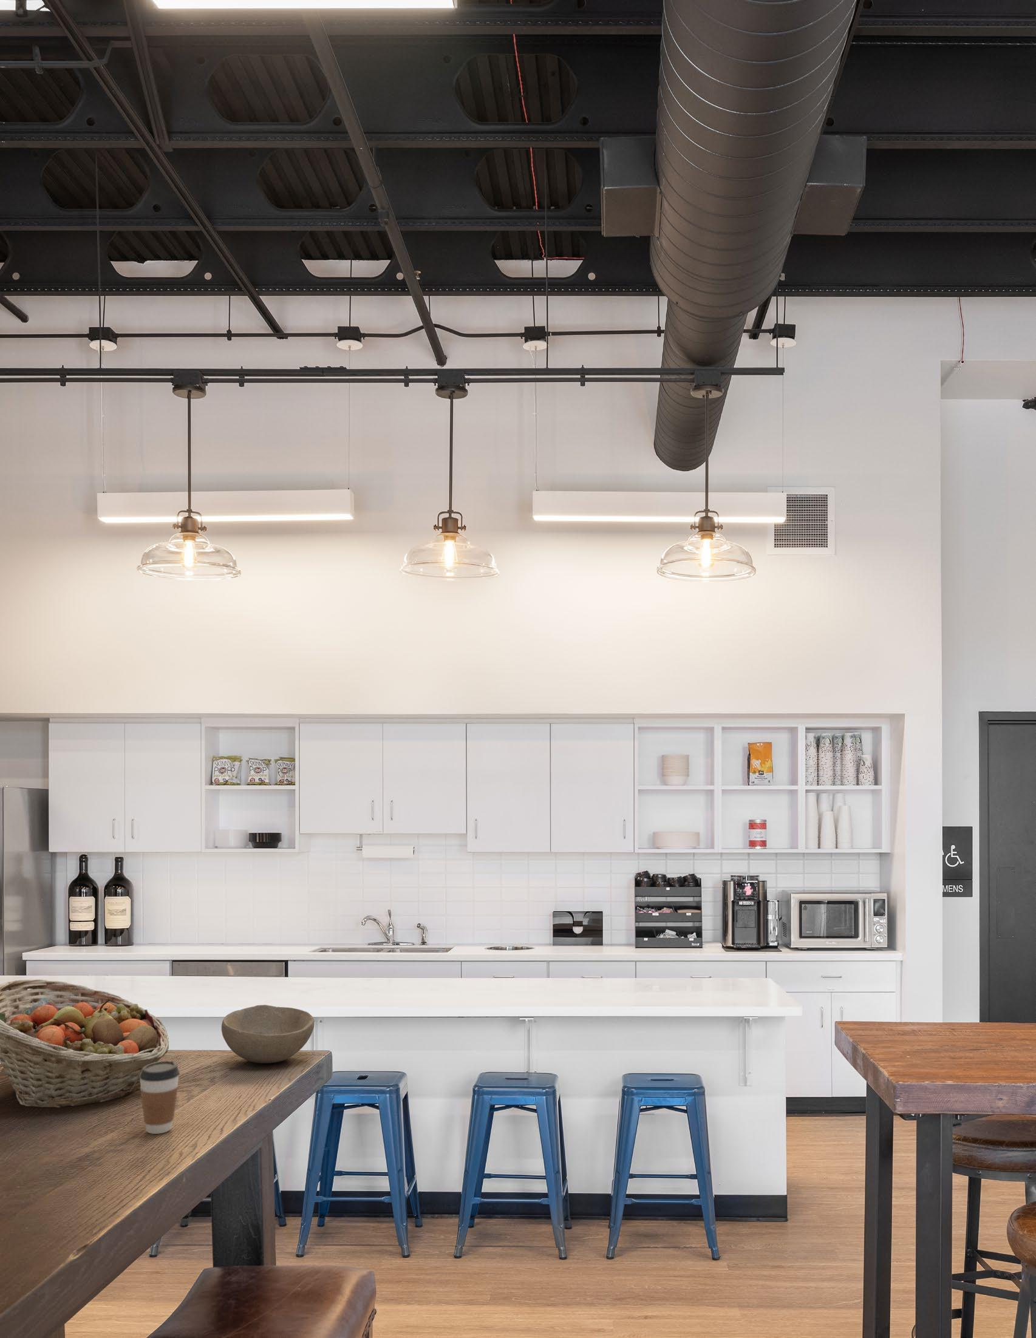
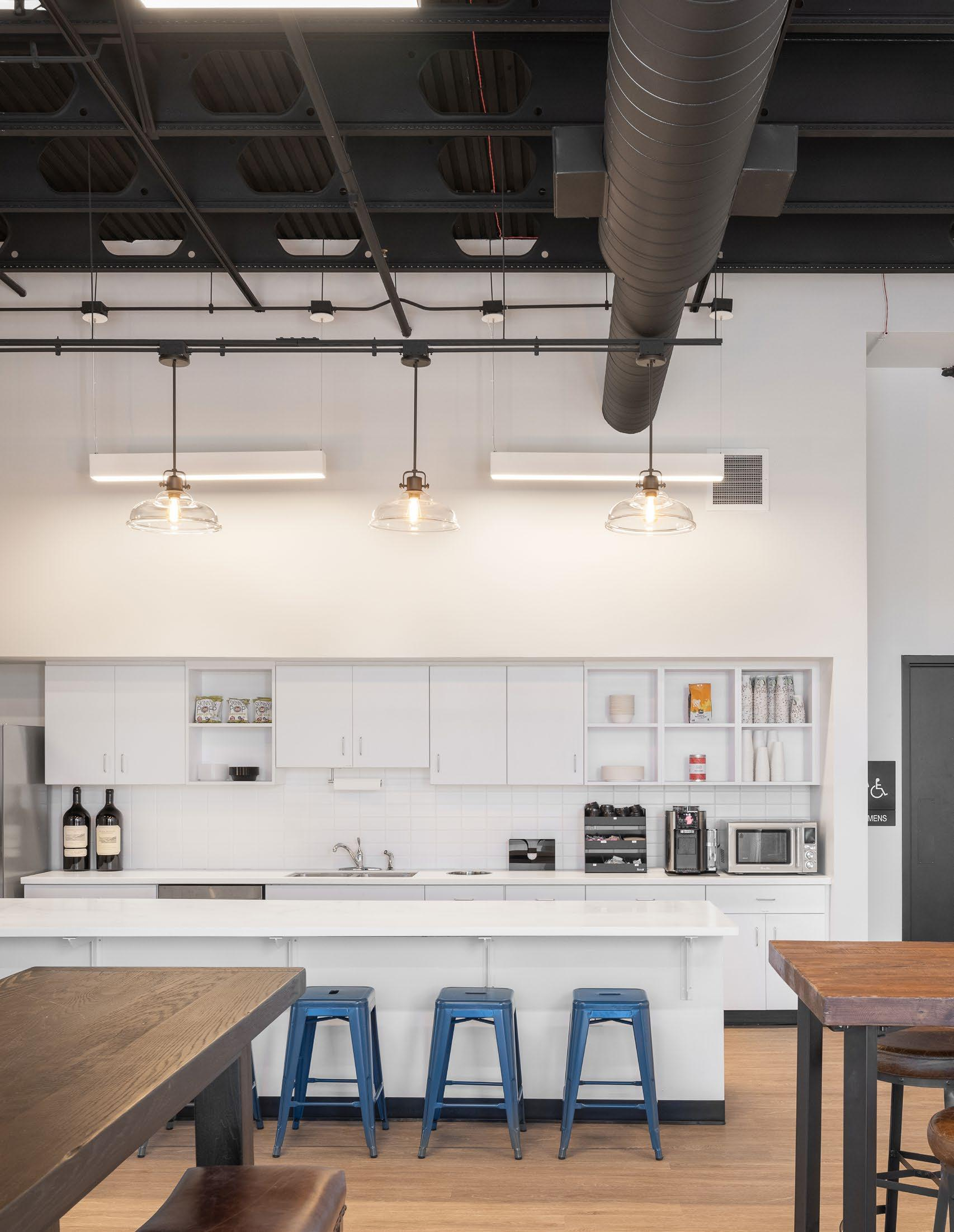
- bowl (268, 1037)
- coffee cup (160, 1098)
- fruit basket (75, 1037)
